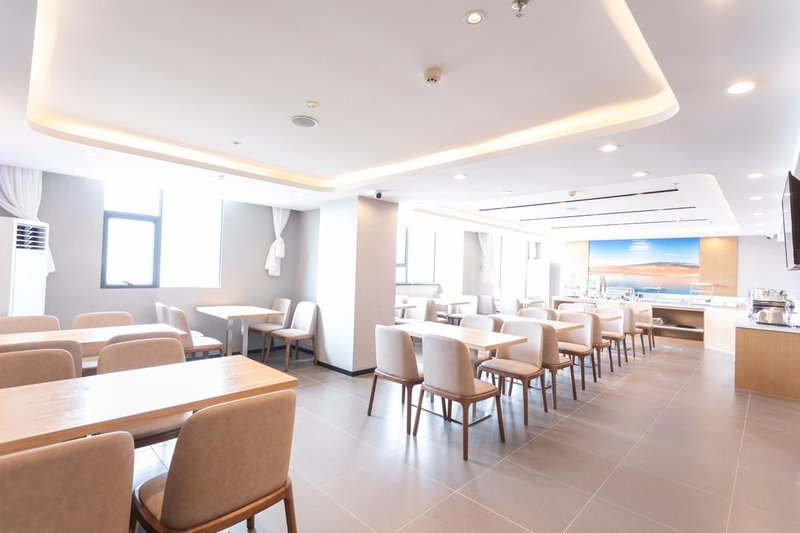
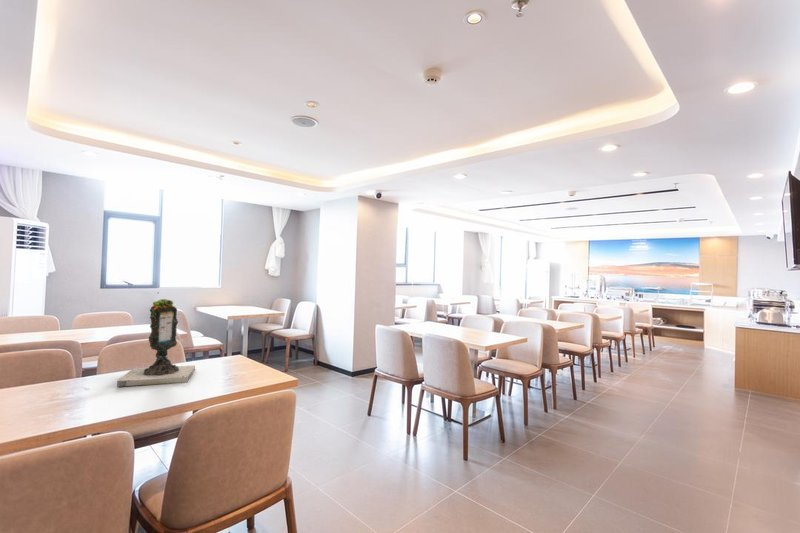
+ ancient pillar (161, 334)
